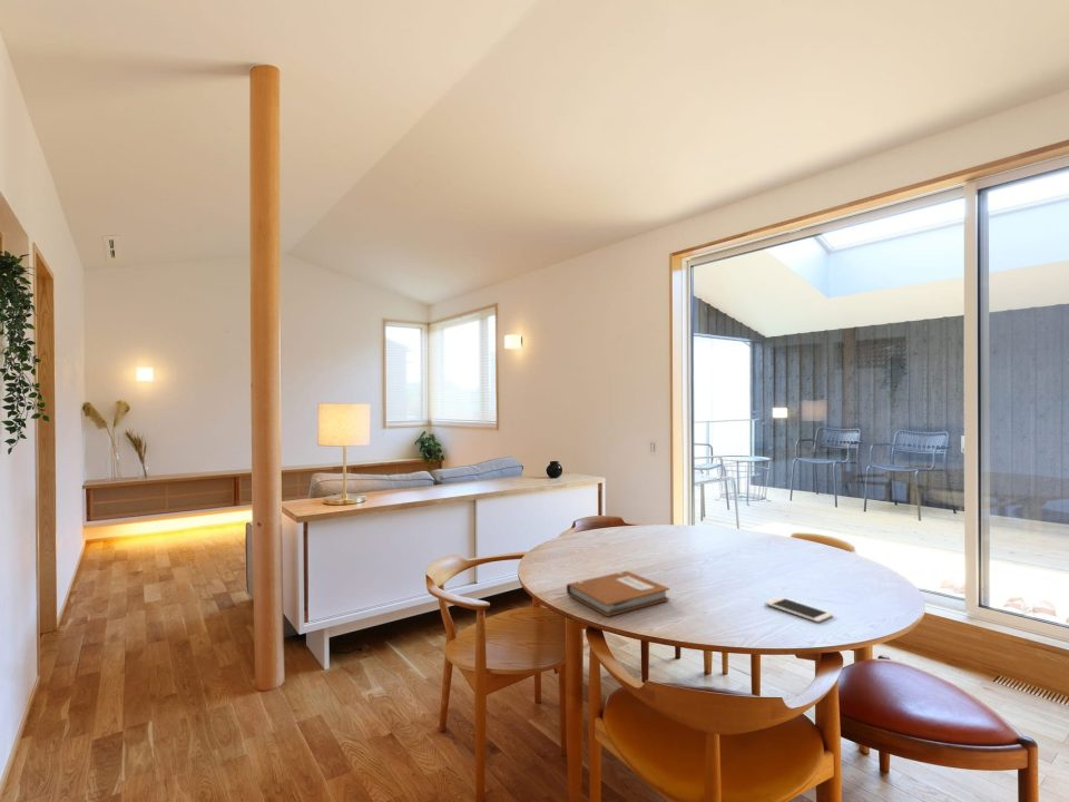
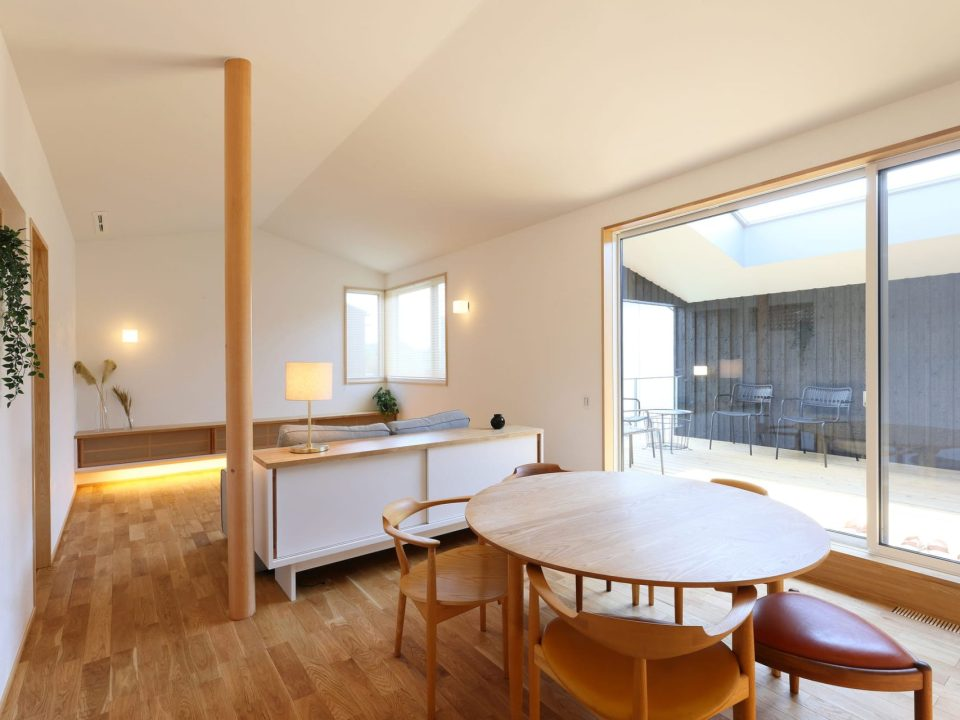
- notebook (618, 590)
- cell phone (797, 608)
